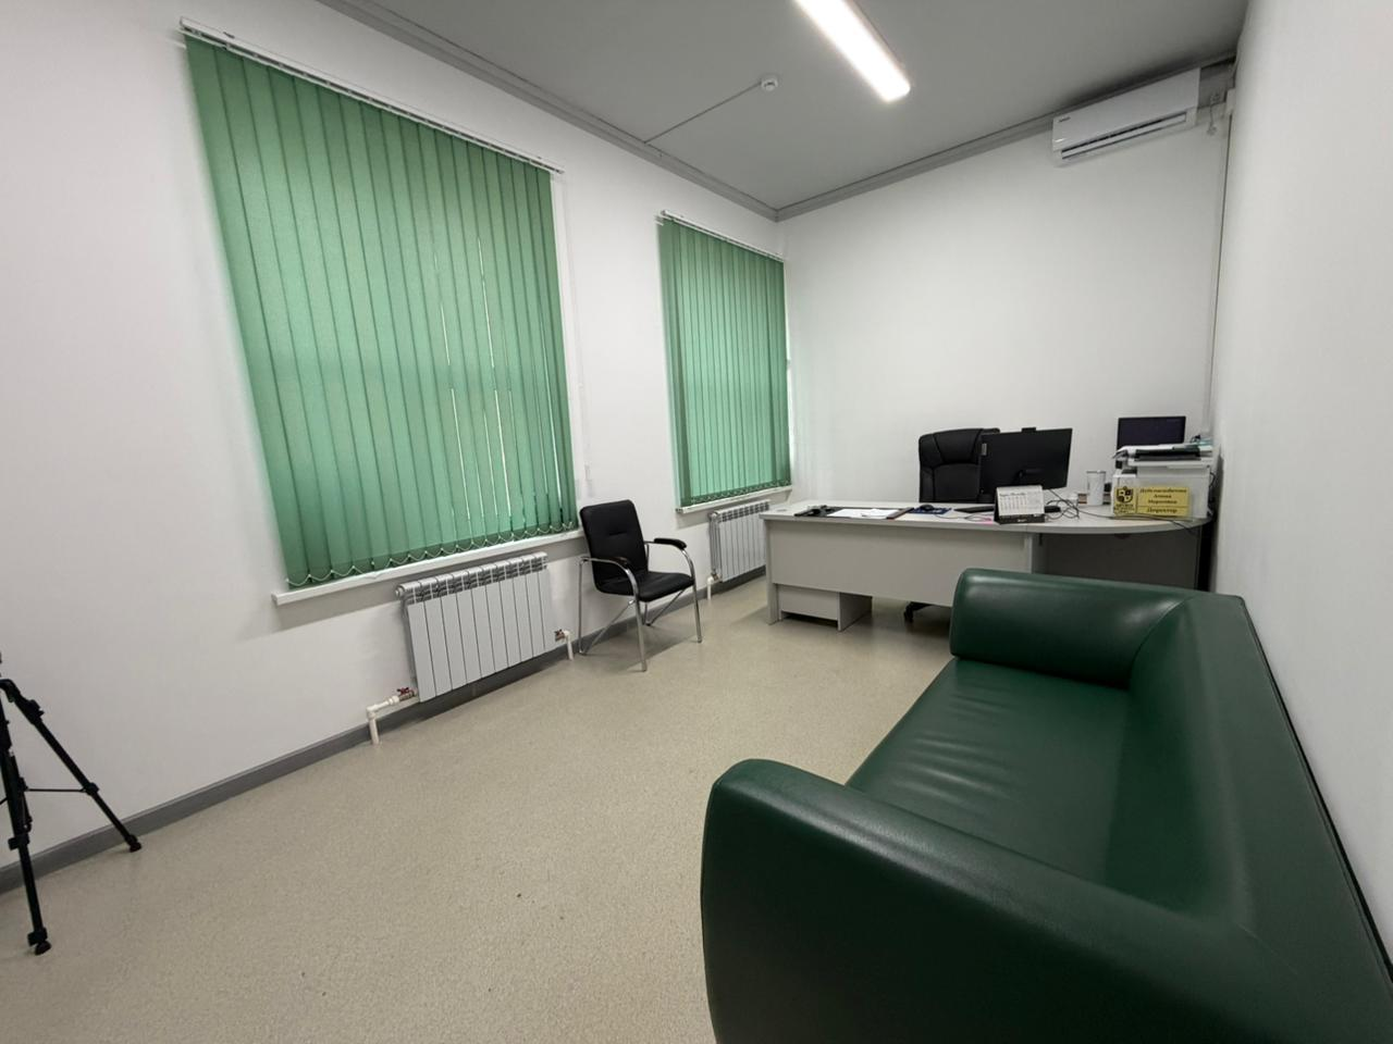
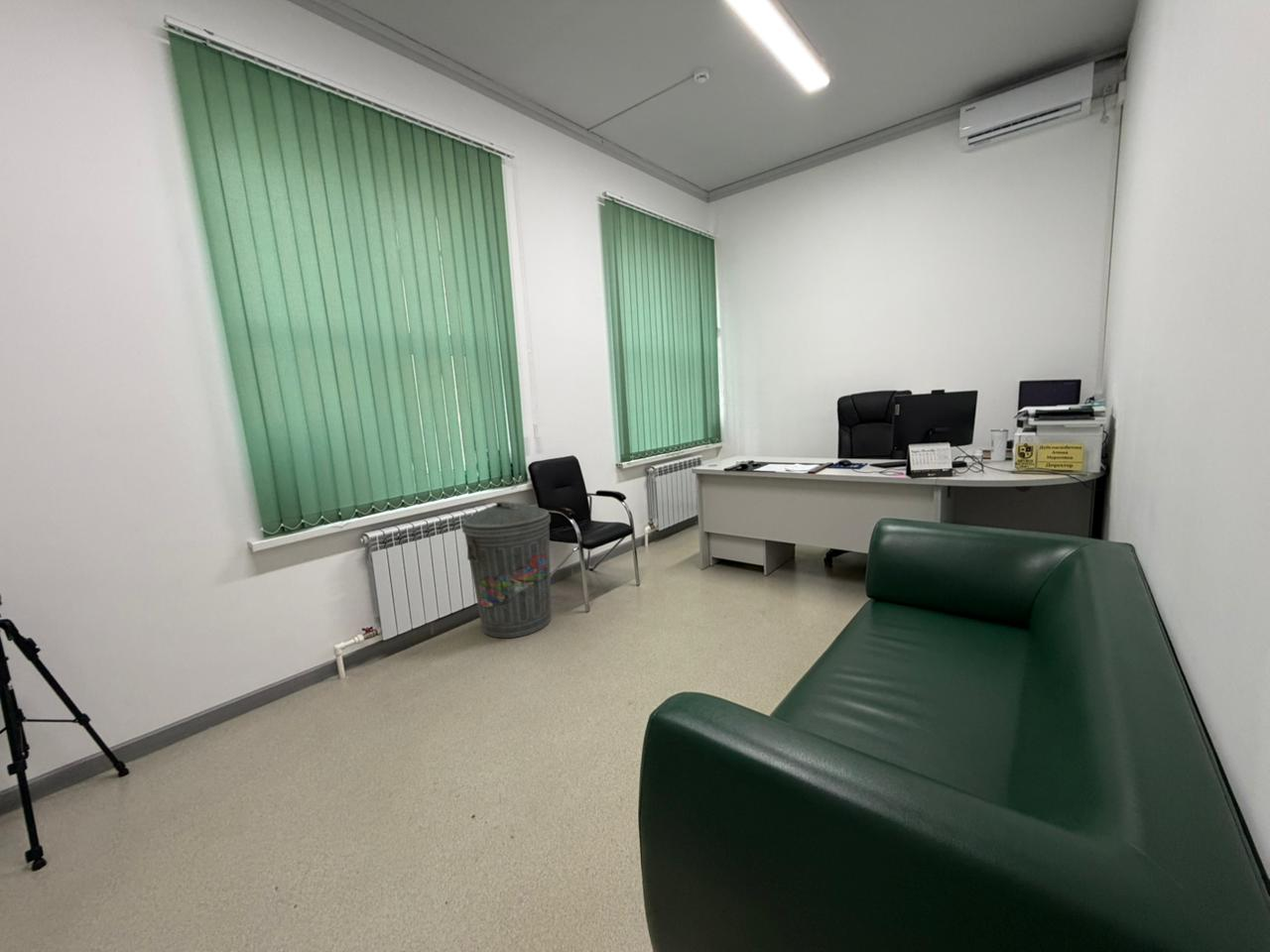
+ trash can (511, 562)
